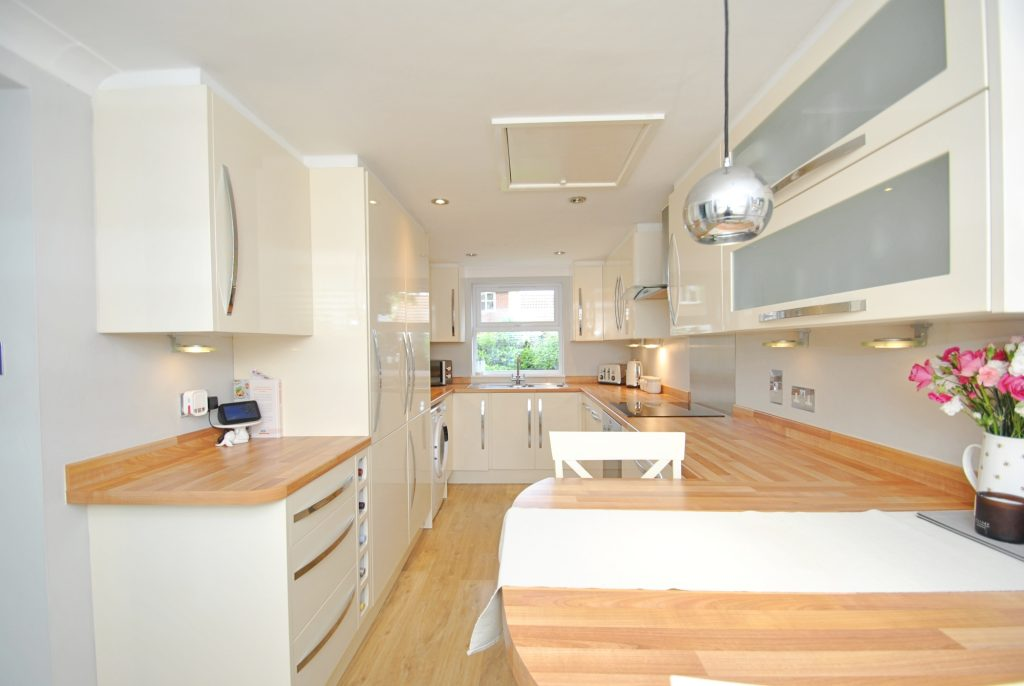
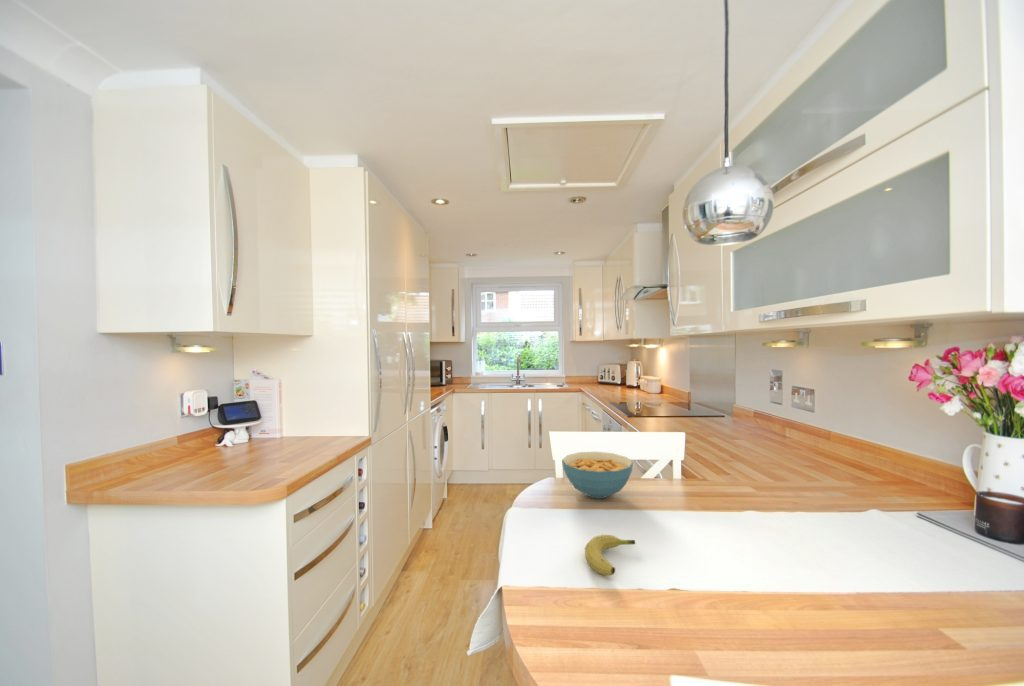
+ cereal bowl (597, 477)
+ fruit (613, 547)
